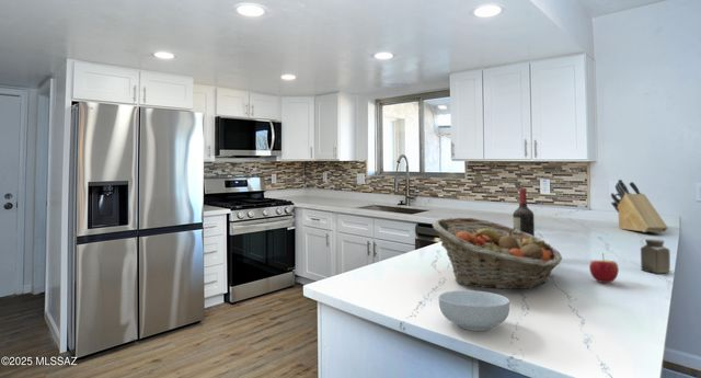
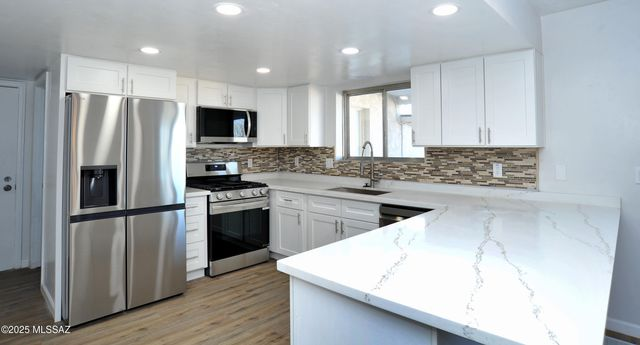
- salt shaker (655, 254)
- wine bottle (522, 224)
- knife block (635, 204)
- cereal bowl (473, 311)
- apple (604, 267)
- fruit basket (495, 249)
